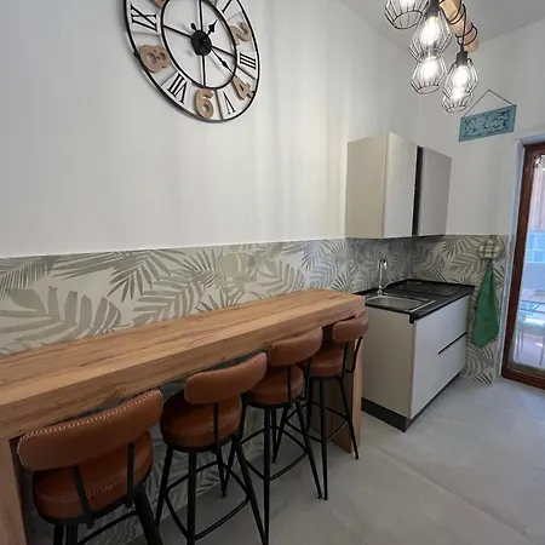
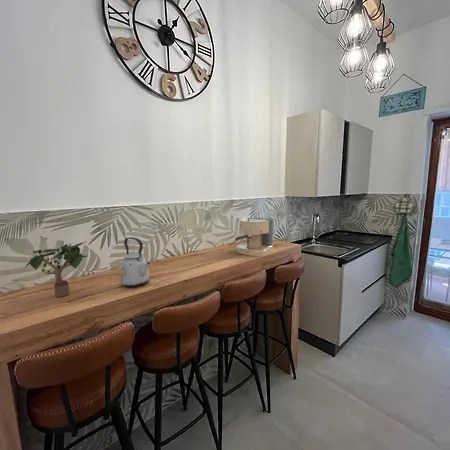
+ kettle (137, 262)
+ coffee maker (252, 235)
+ potted plant (61, 270)
